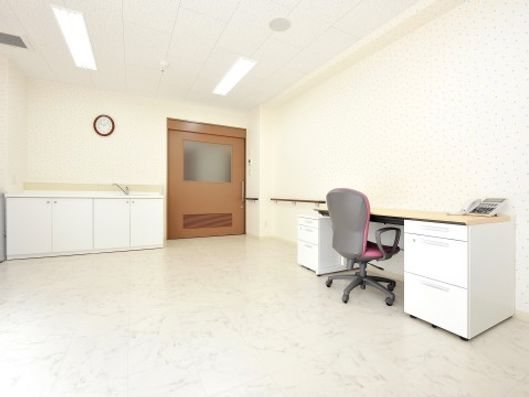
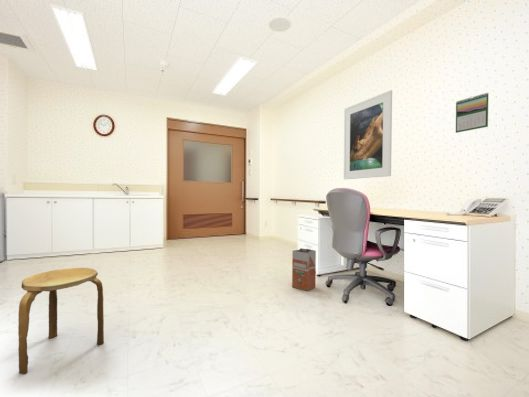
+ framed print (365, 139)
+ calendar (471, 113)
+ stool (56, 313)
+ waste bin (304, 267)
